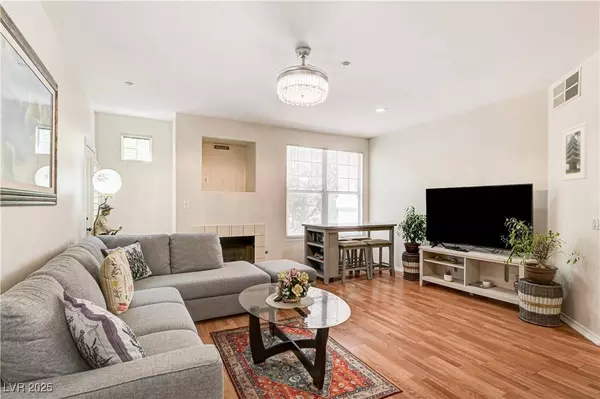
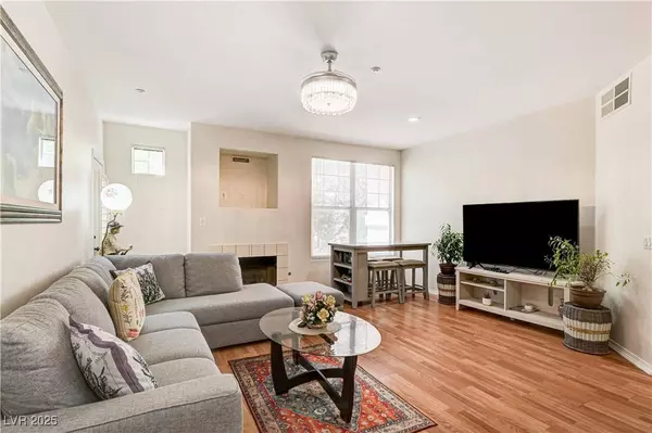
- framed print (573, 153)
